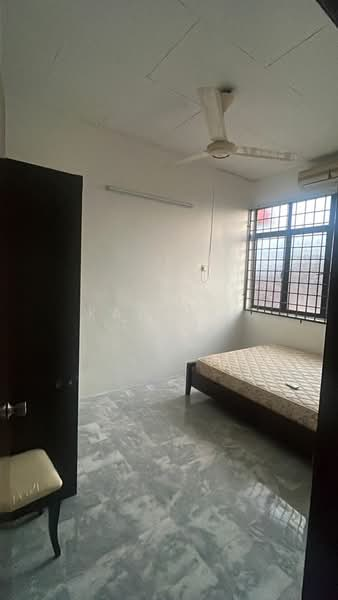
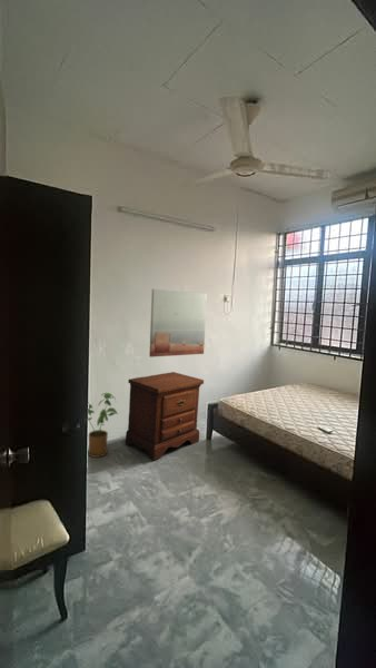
+ wall art (179, 323)
+ house plant (101, 424)
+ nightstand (165, 411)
